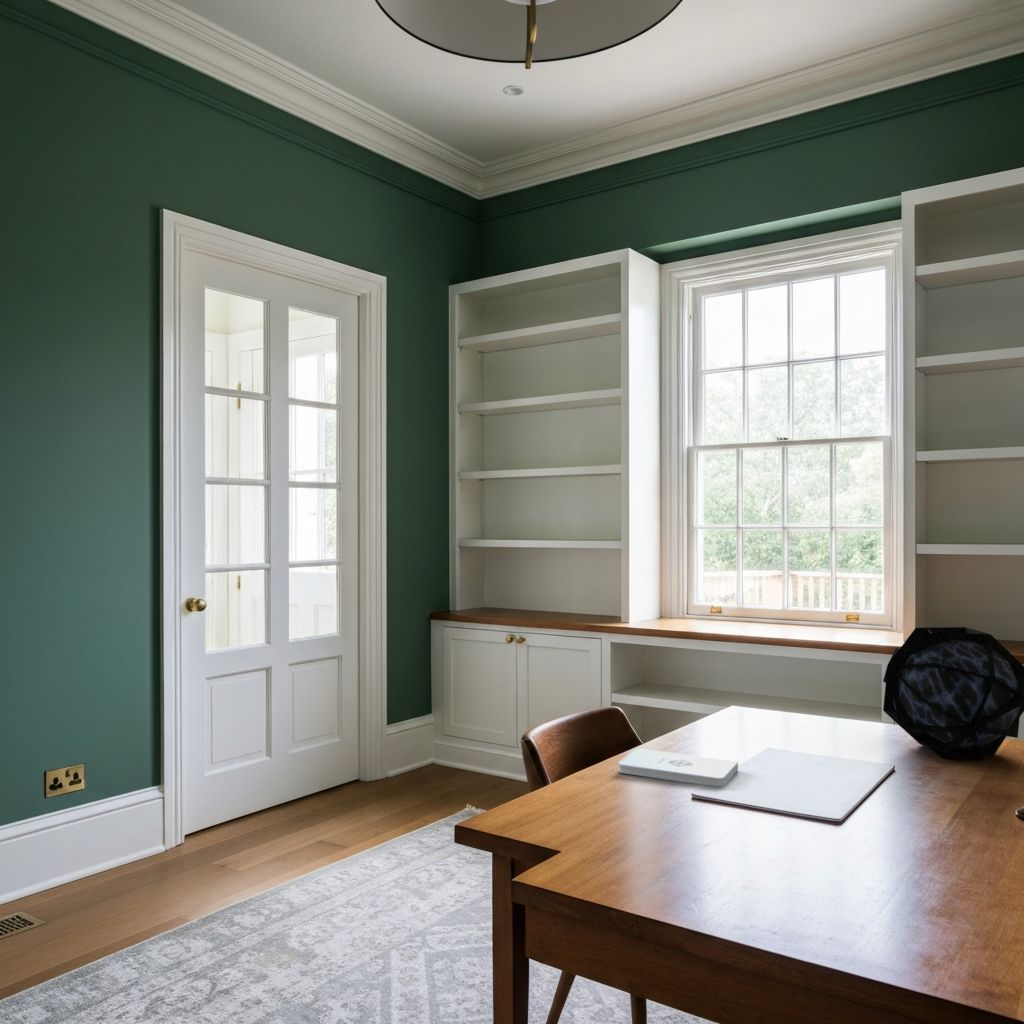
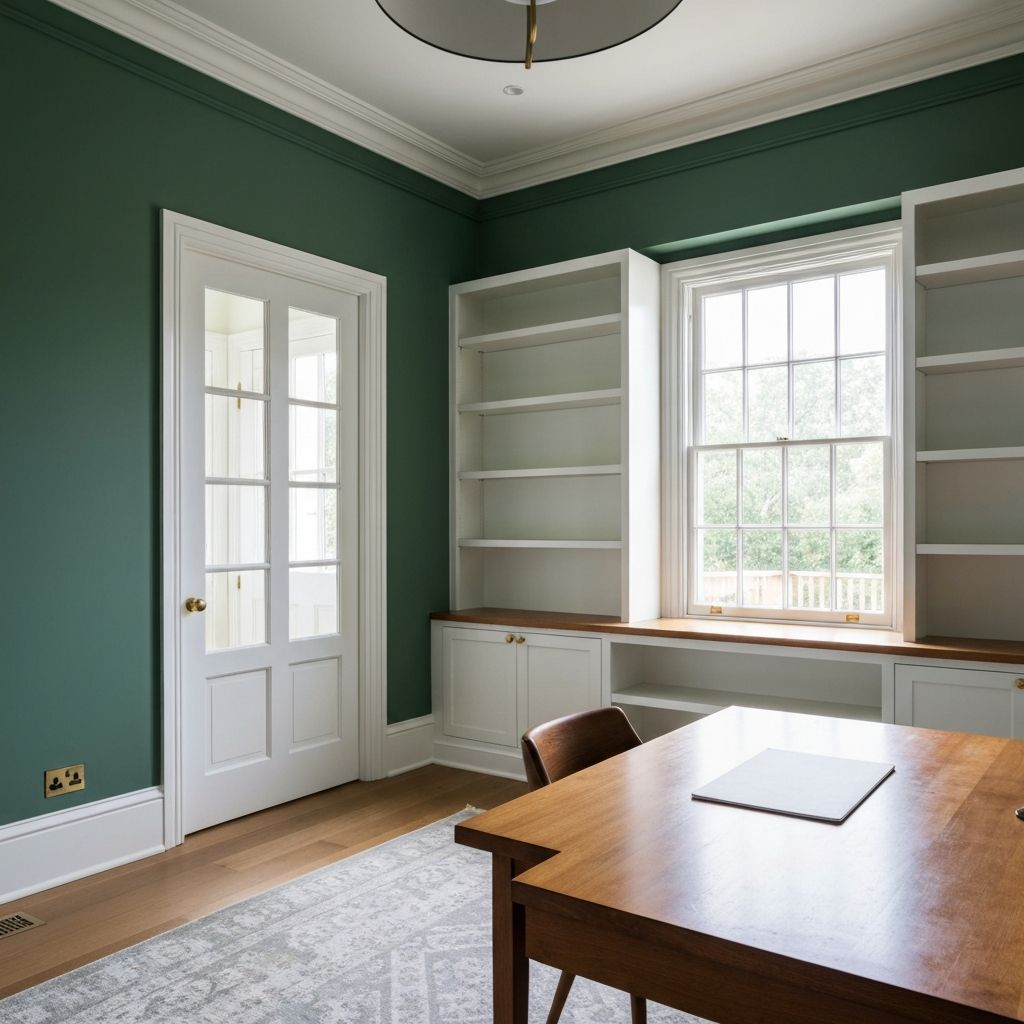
- notepad (677, 766)
- decorative orb (953, 690)
